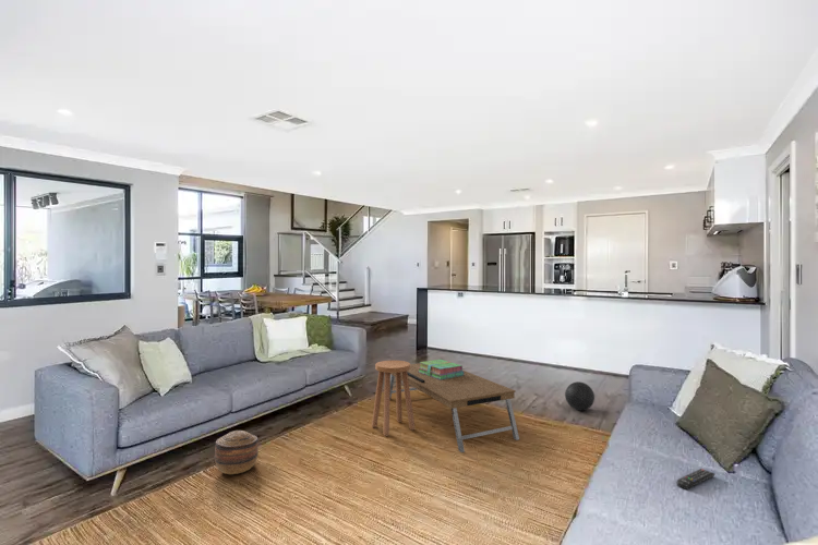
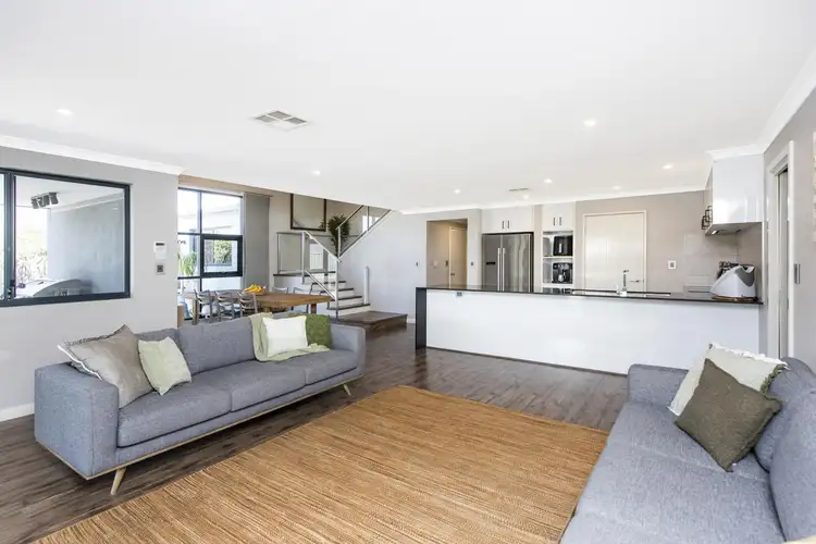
- stack of books (440, 366)
- coffee table (444, 396)
- stool (389, 396)
- basket (237, 450)
- remote control (696, 479)
- ball (579, 396)
